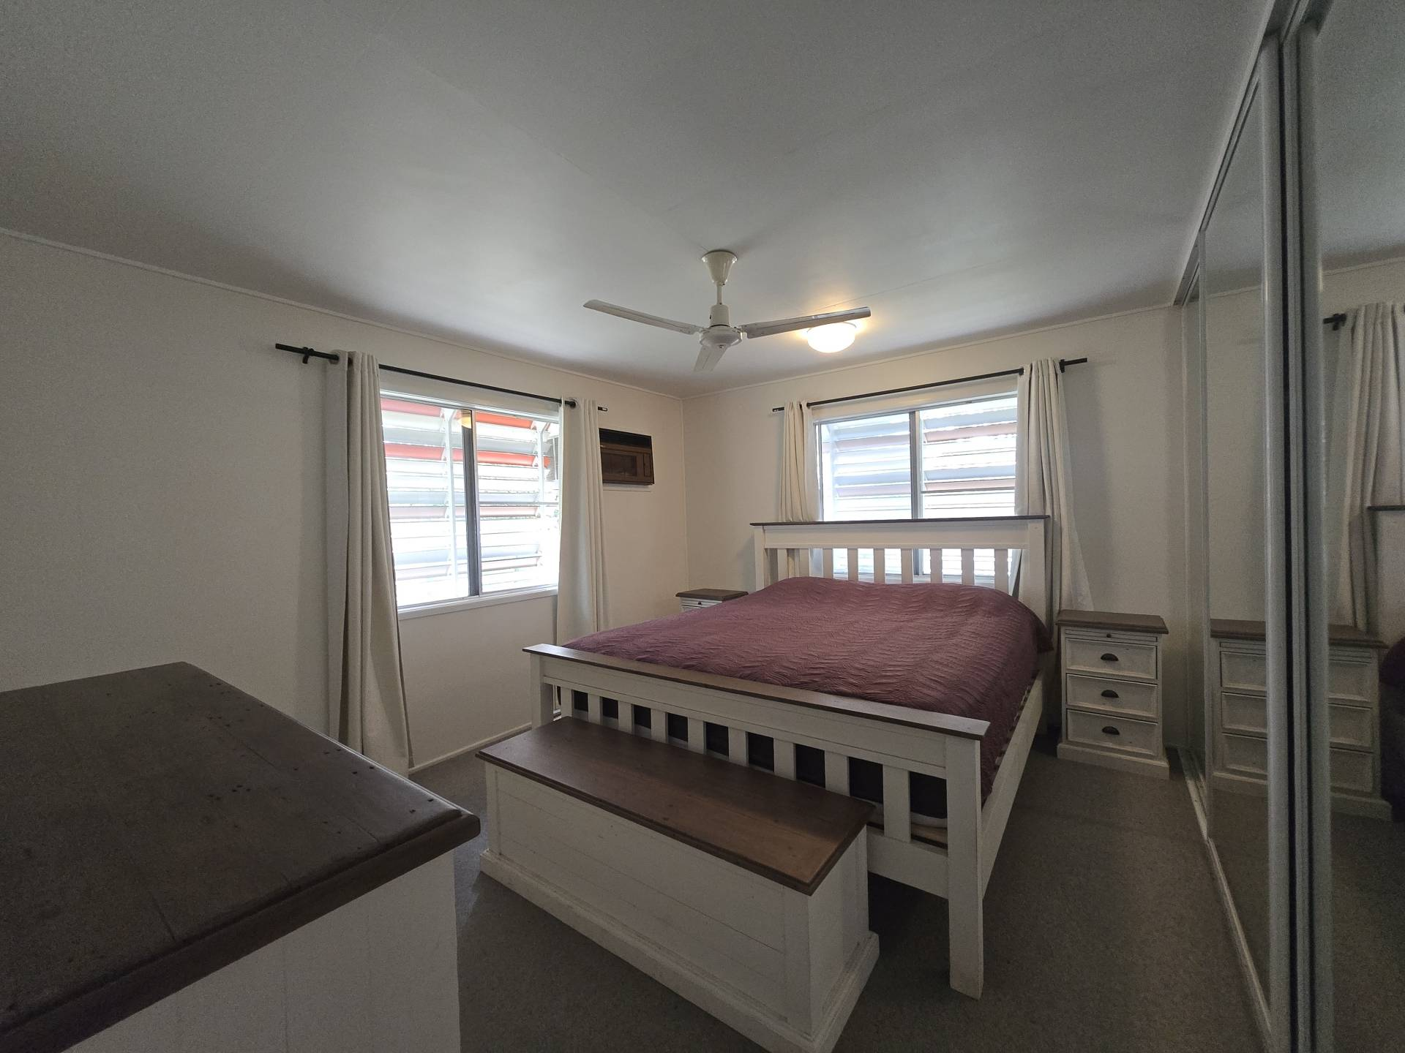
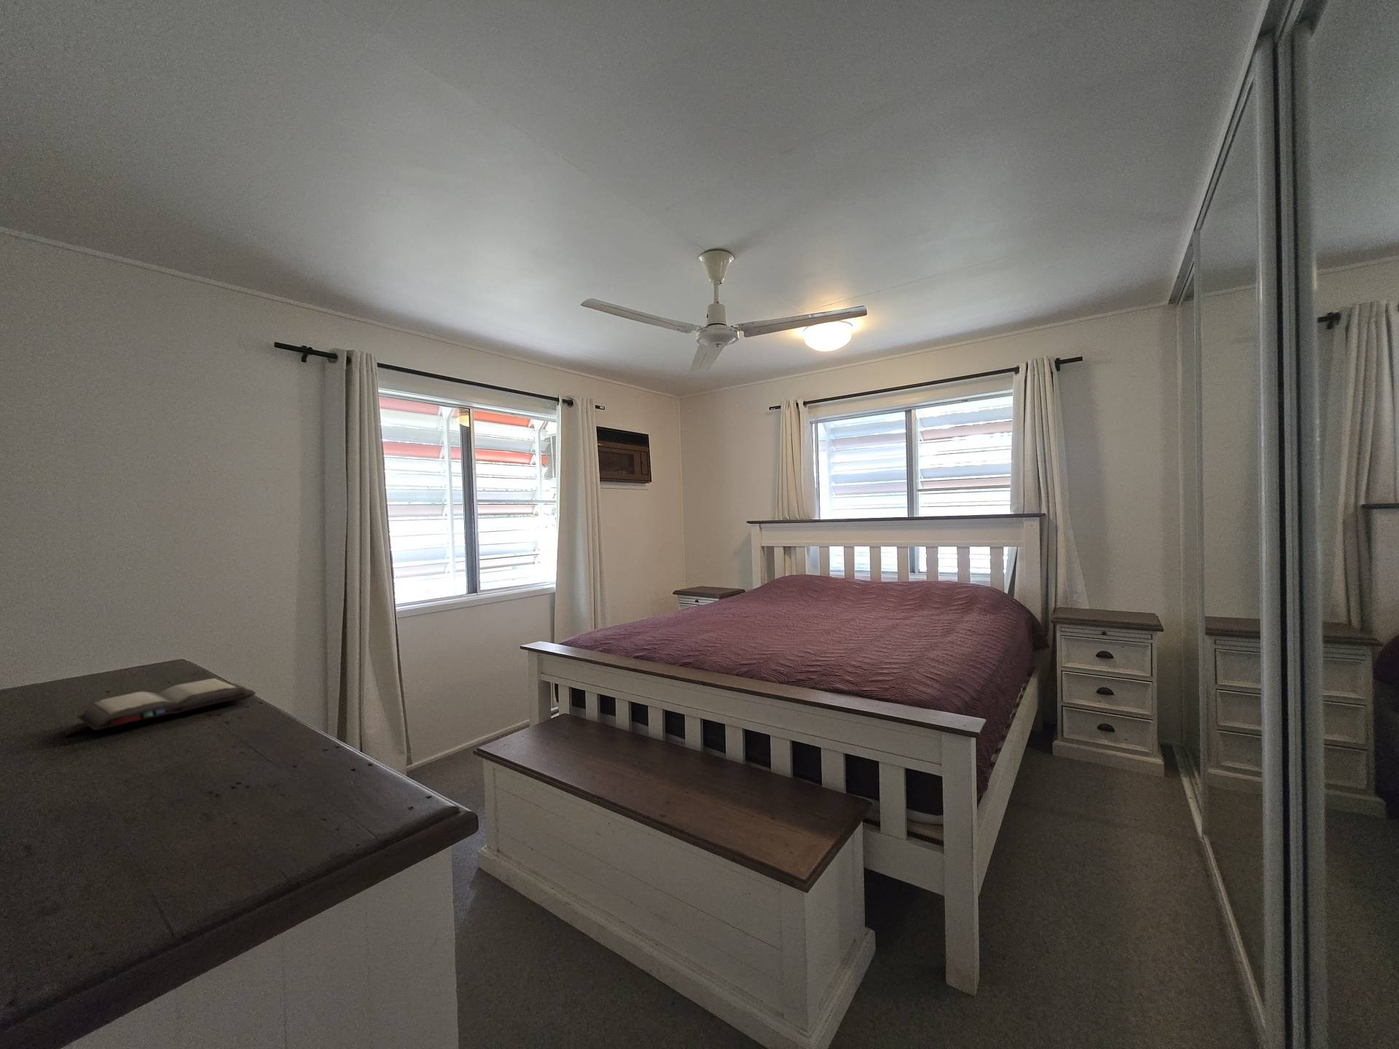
+ hardback book (170, 702)
